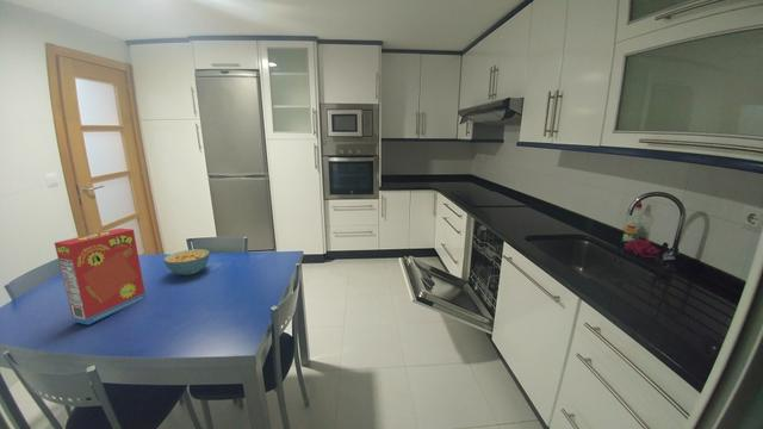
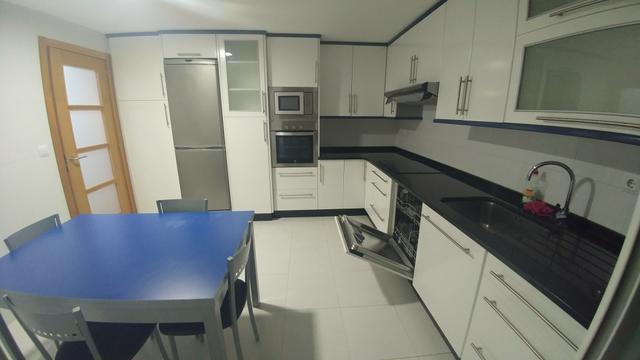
- cereal box (105, 273)
- cereal bowl (188, 263)
